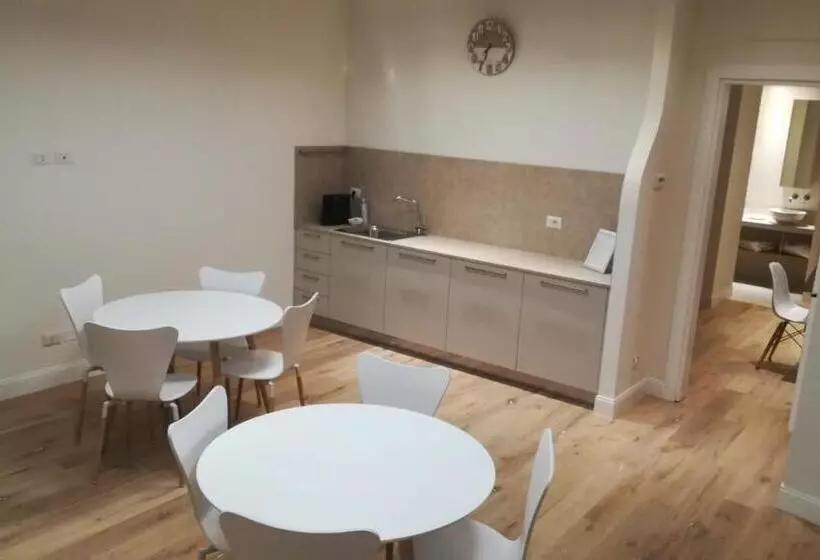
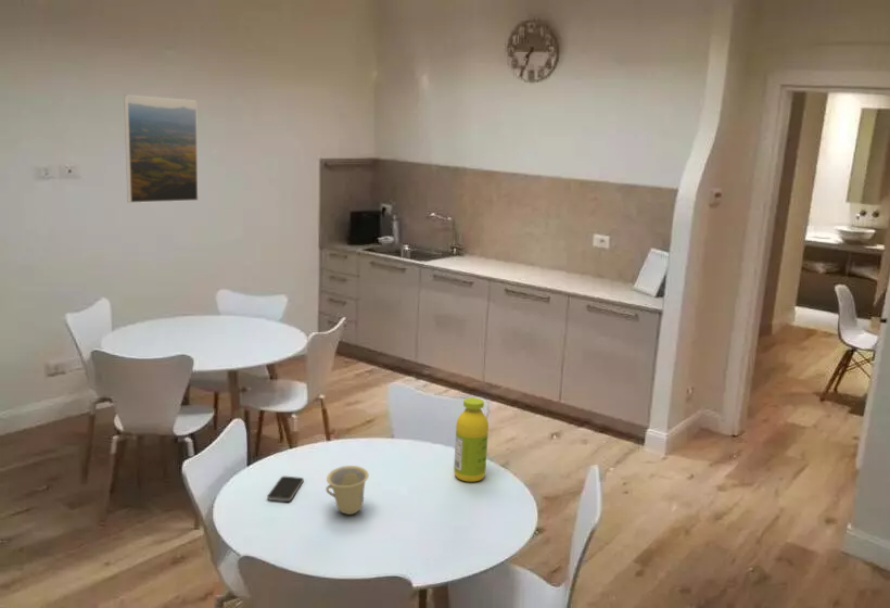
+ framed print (163, 150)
+ cup (346, 492)
+ fruit juice (471, 439)
+ smartphone (285, 487)
